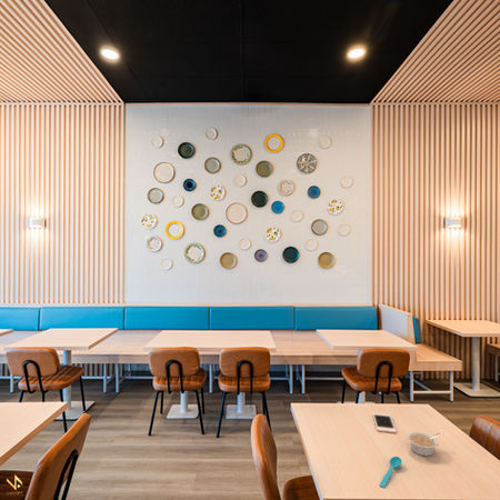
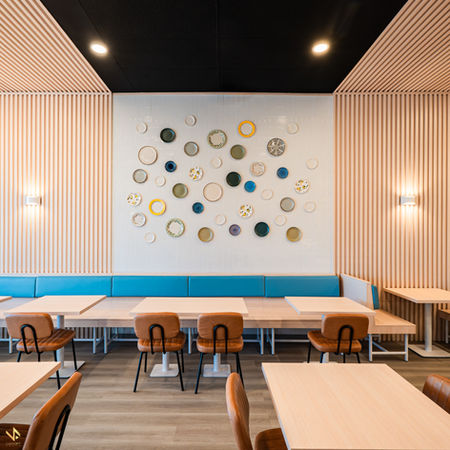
- spoon (390, 471)
- cell phone (383, 422)
- legume (422, 442)
